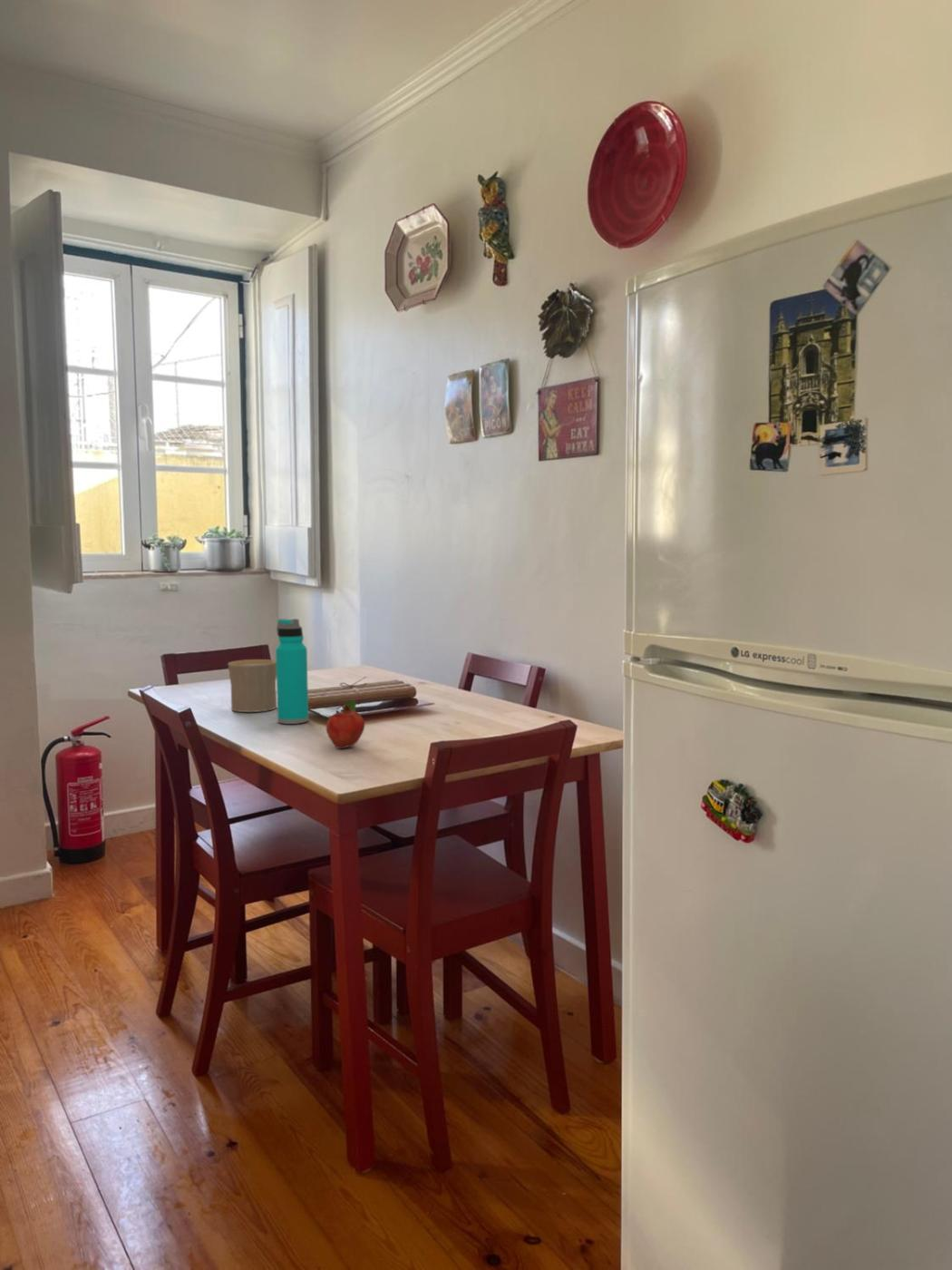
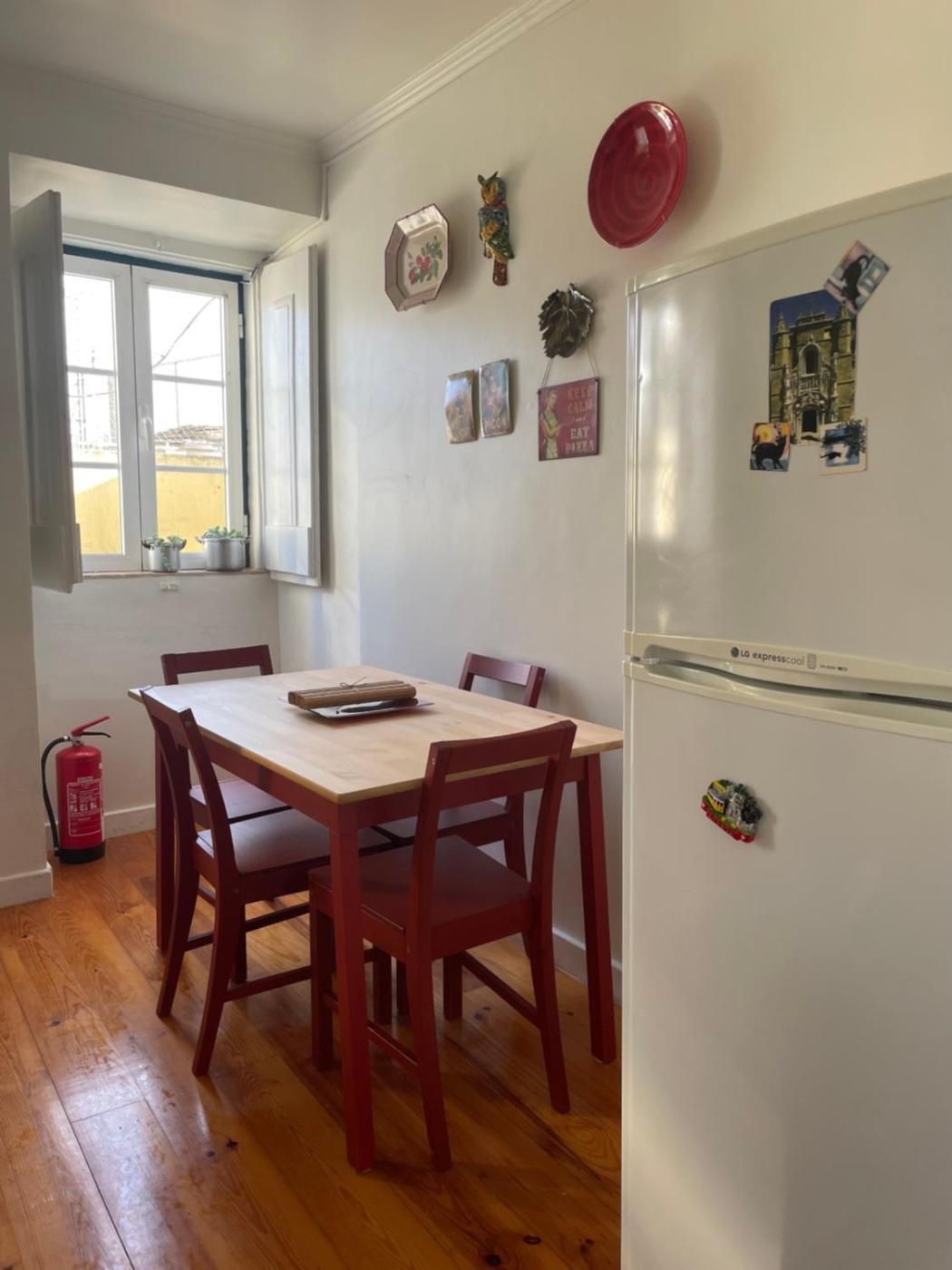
- cup (253, 685)
- fruit (345, 723)
- water bottle (291, 669)
